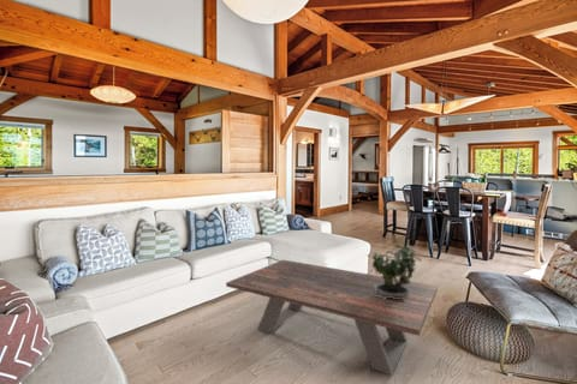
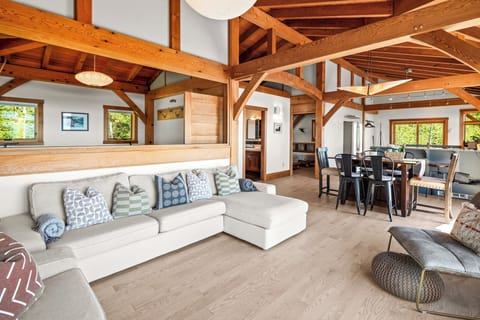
- coffee table (329, 310)
- potted plant (394, 268)
